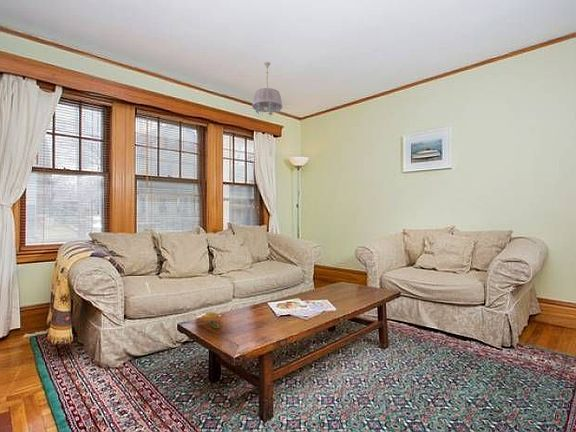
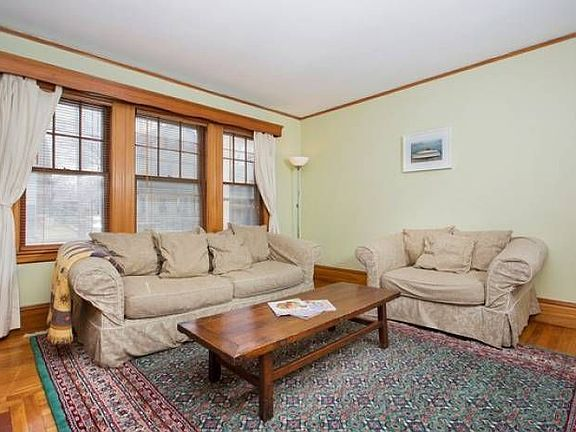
- flower (210, 318)
- ceiling light fixture (267, 88)
